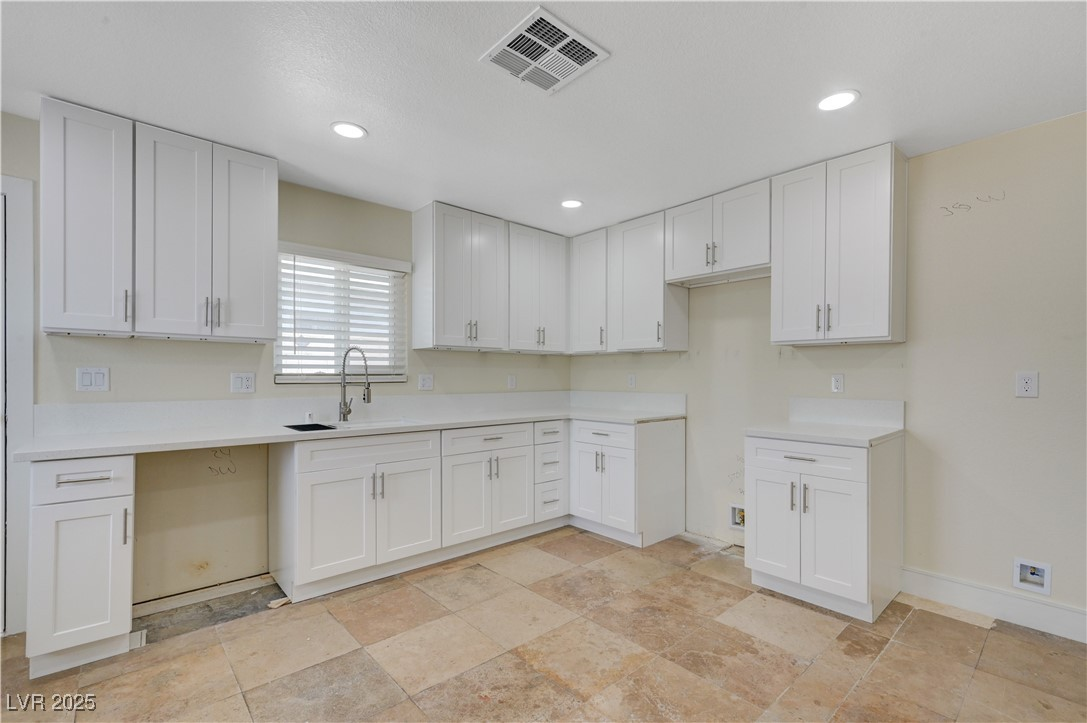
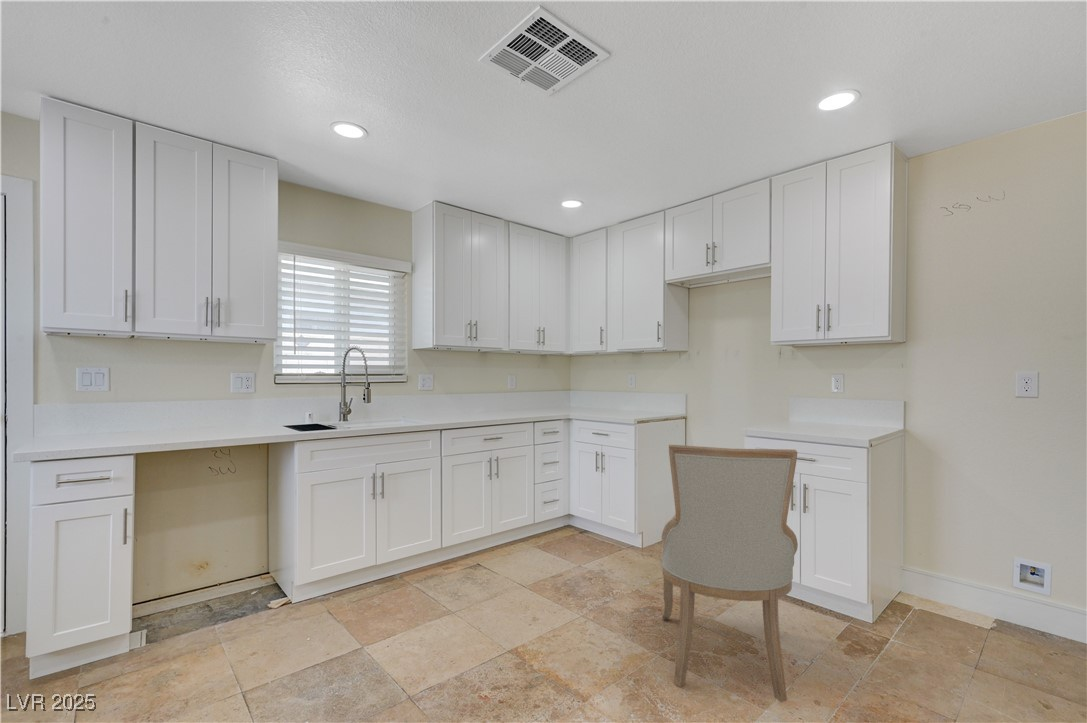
+ chair (723, 548)
